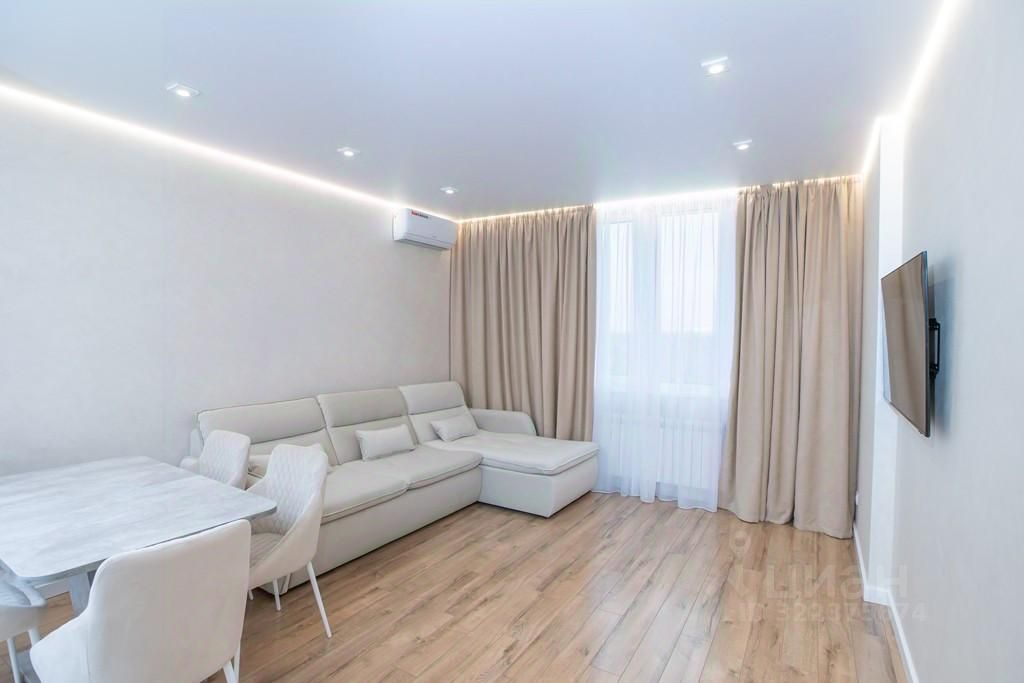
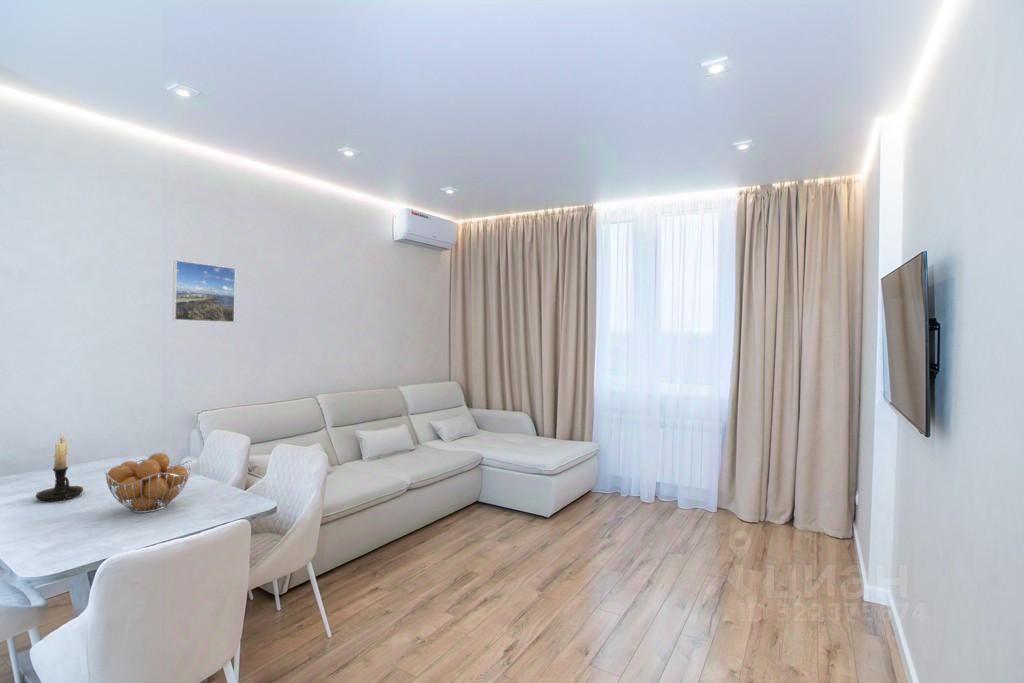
+ candle holder (62, 464)
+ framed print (205, 292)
+ fruit basket (150, 481)
